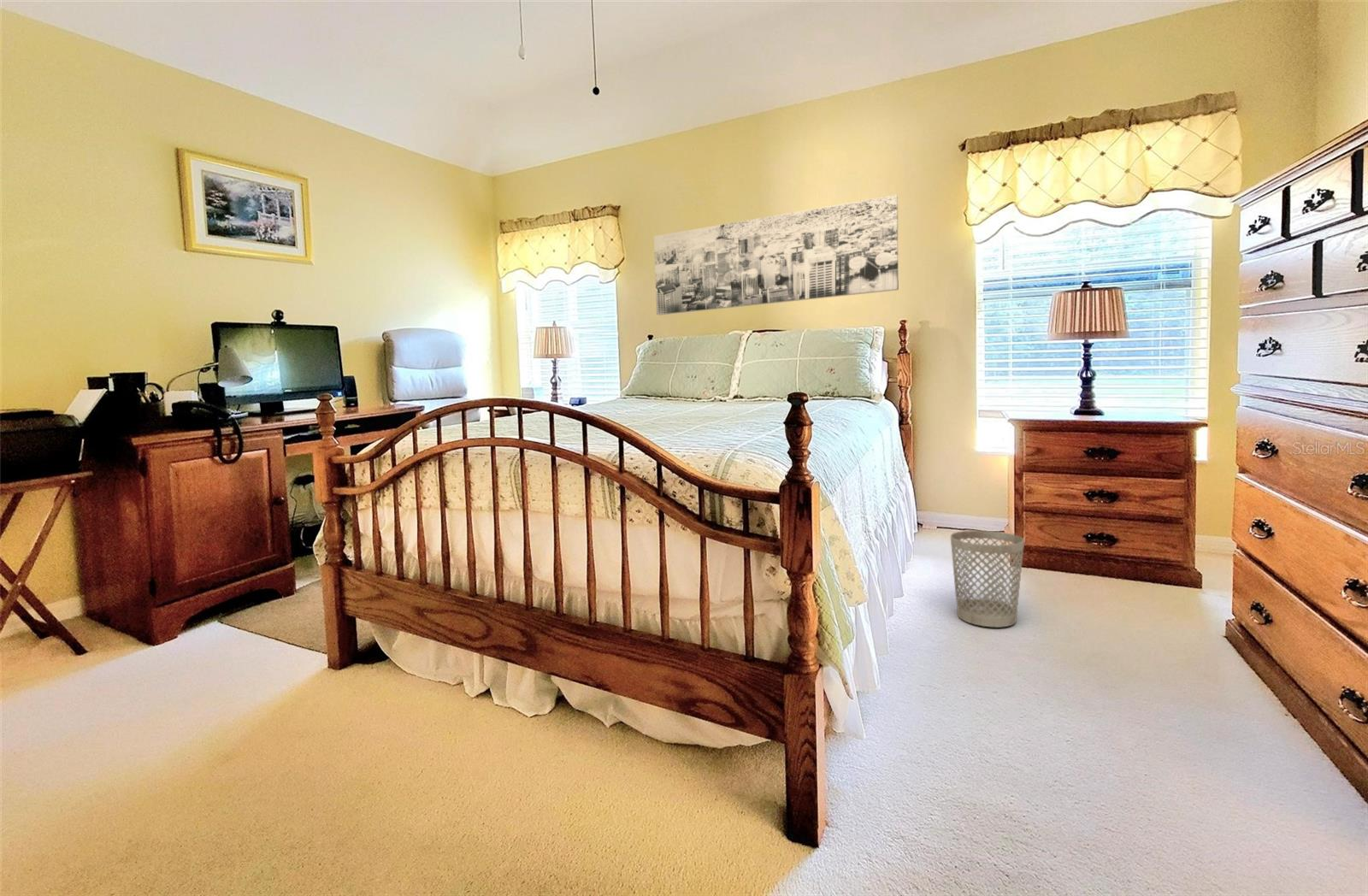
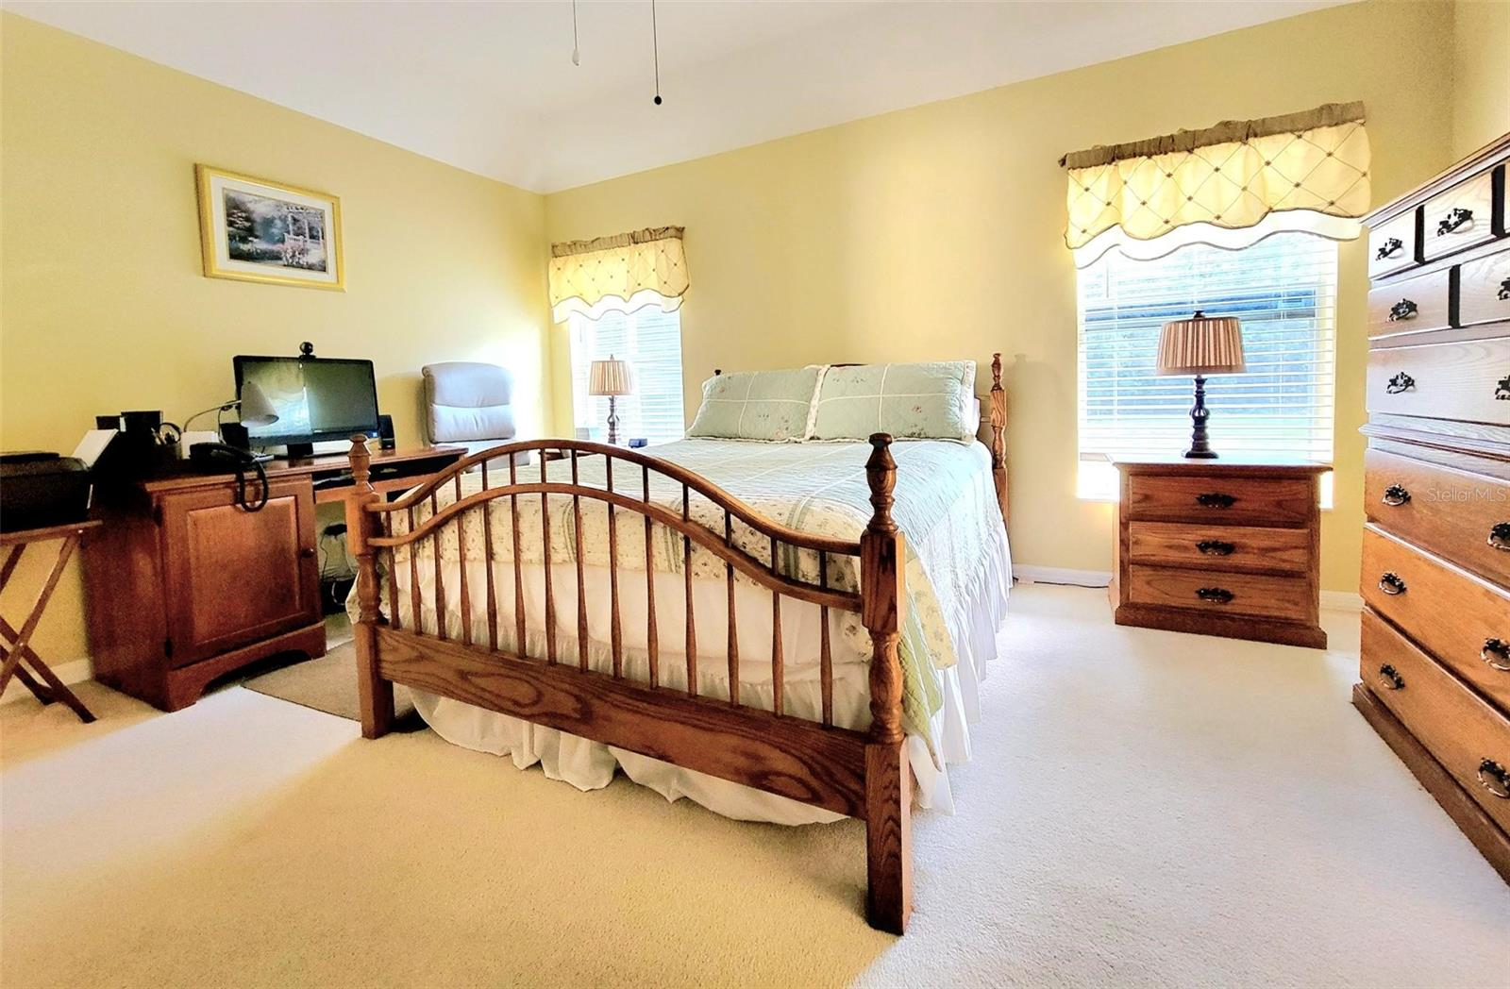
- wall art (766, 261)
- wastebasket (987, 578)
